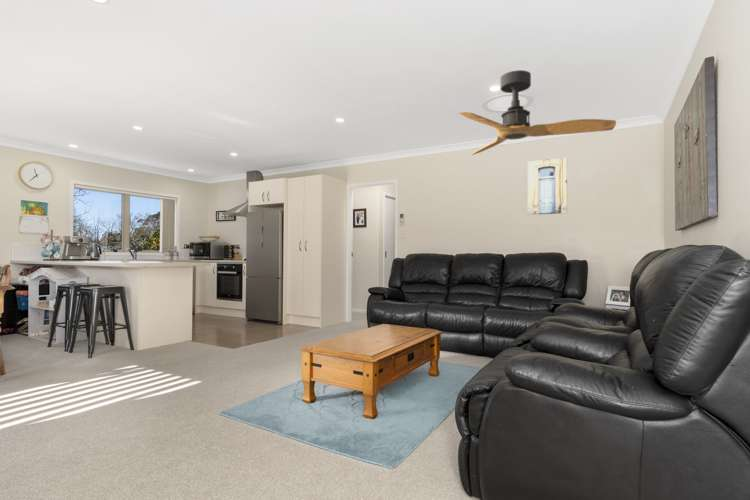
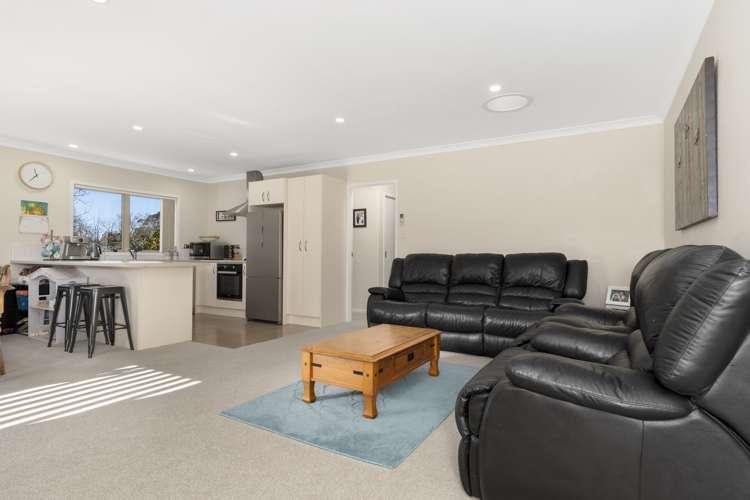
- ceiling fan (529, 111)
- wall art (547, 186)
